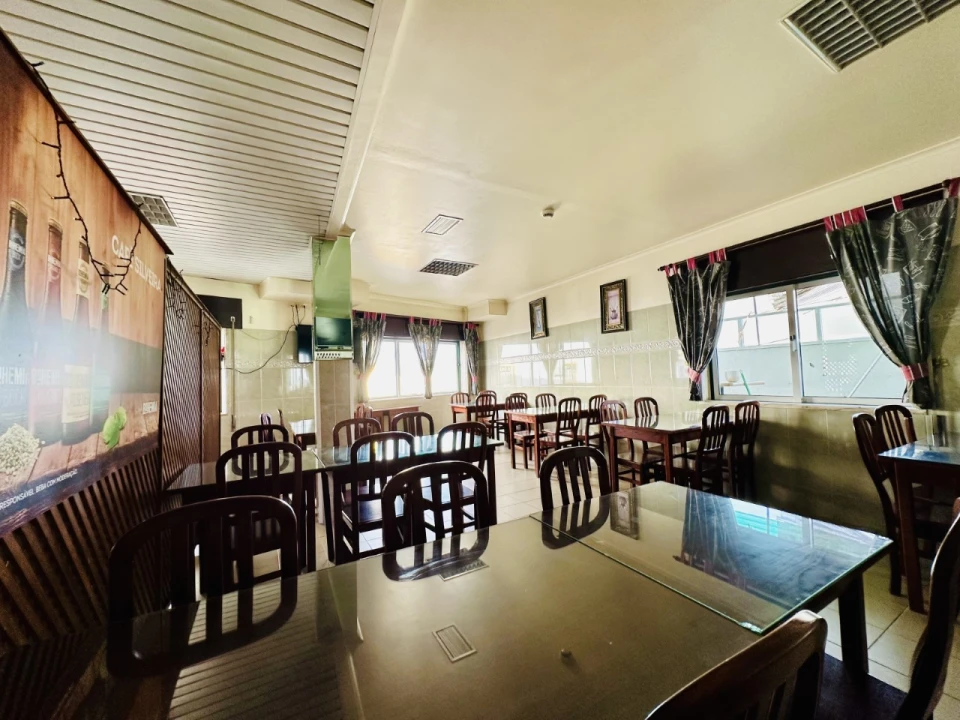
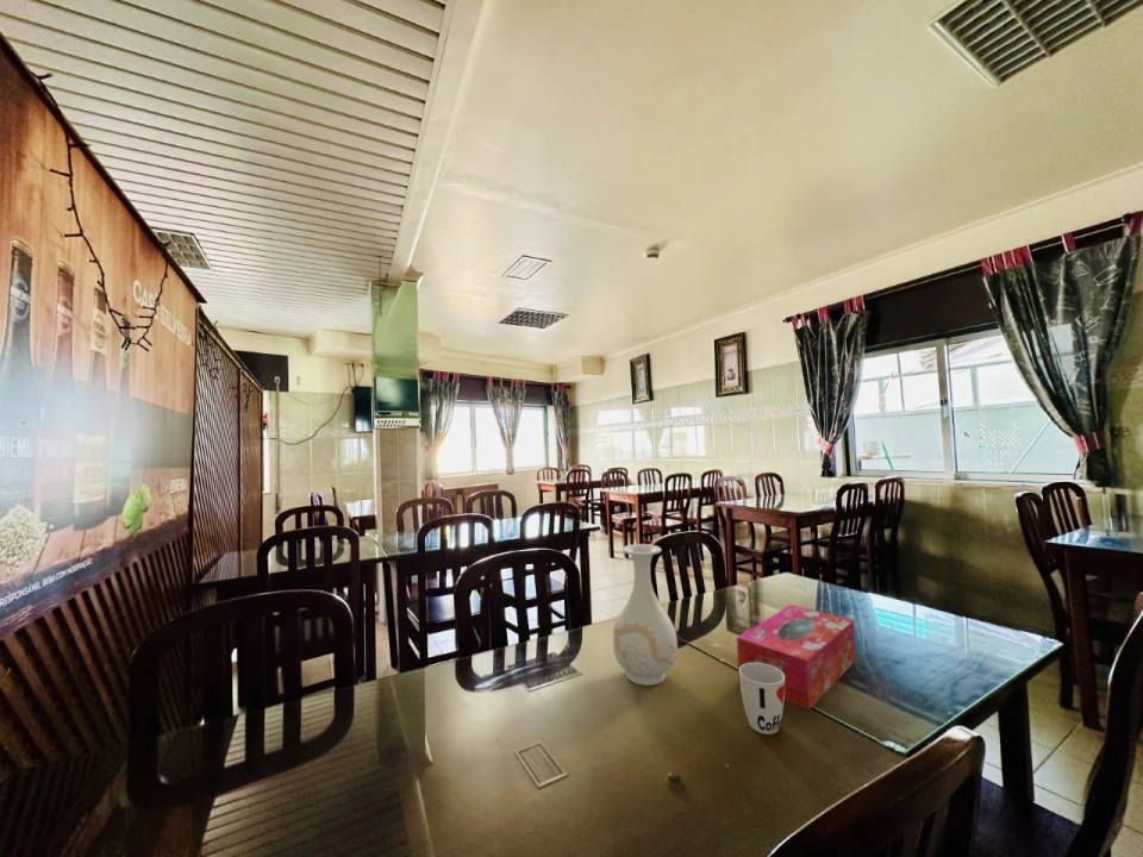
+ cup (762, 699)
+ tissue box (798, 649)
+ vase (643, 611)
